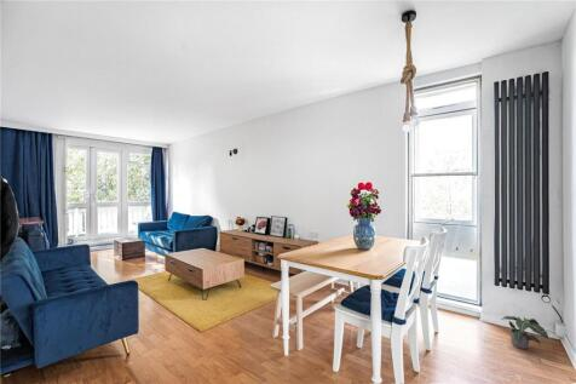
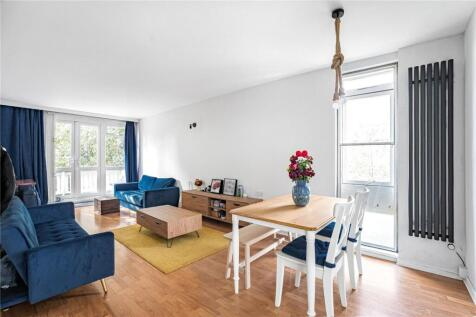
- potted plant (523, 332)
